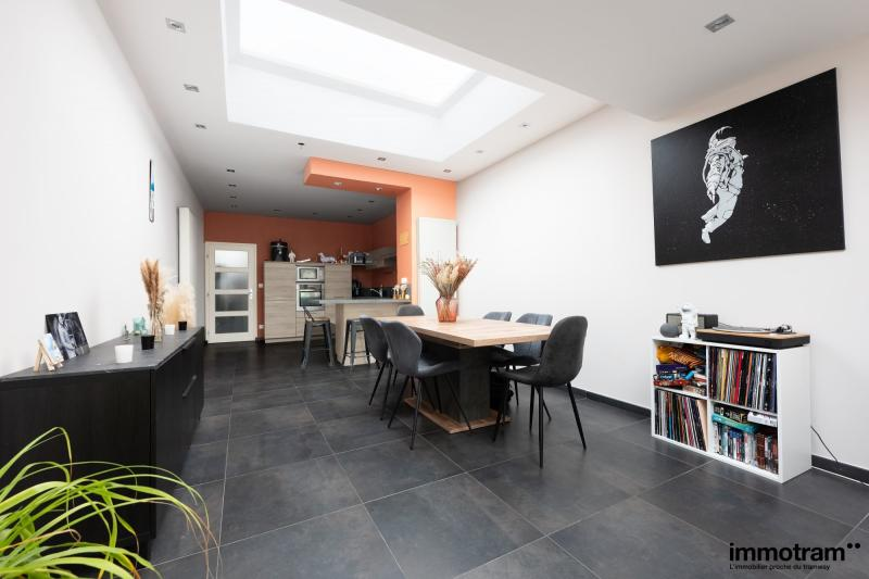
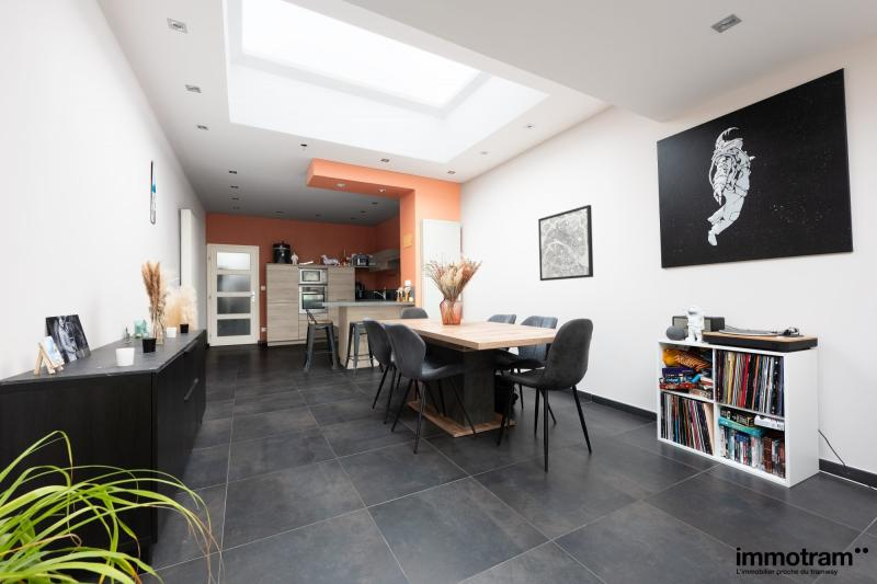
+ wall art (563, 245)
